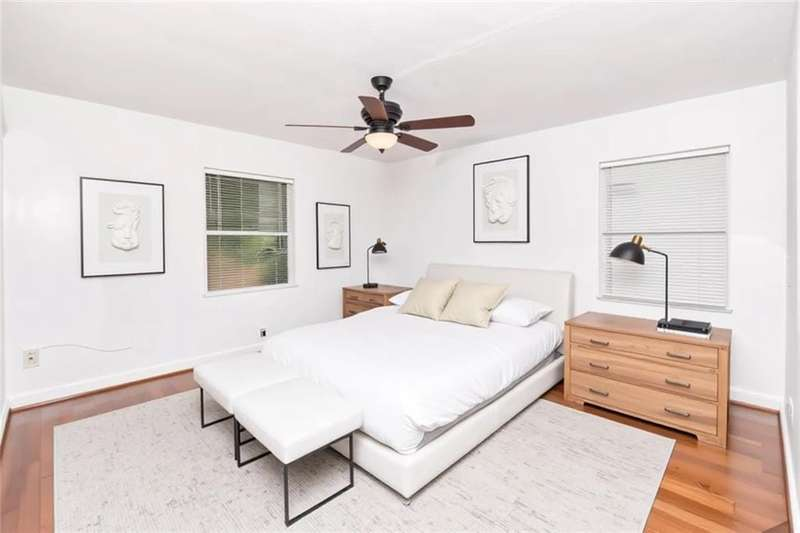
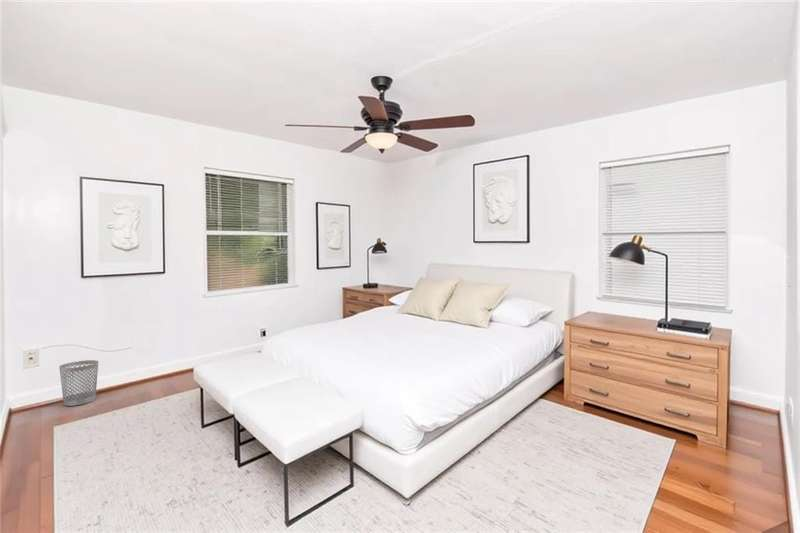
+ wastebasket (80, 382)
